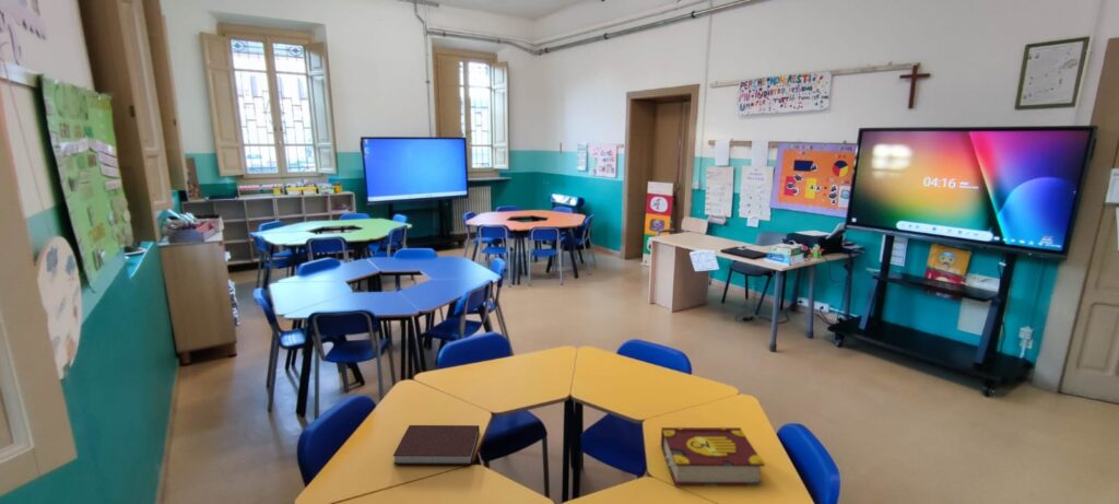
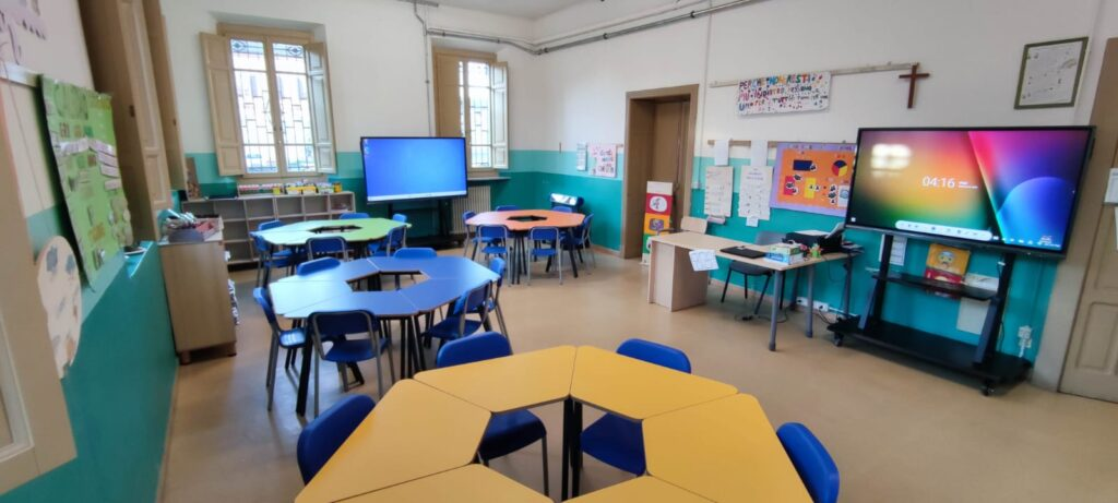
- book (707, 453)
- notebook (438, 443)
